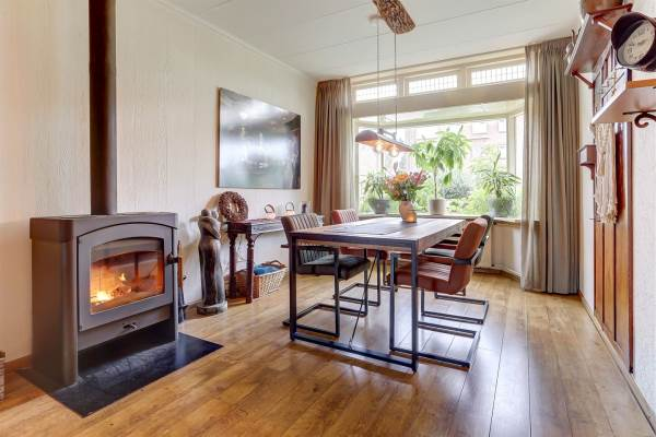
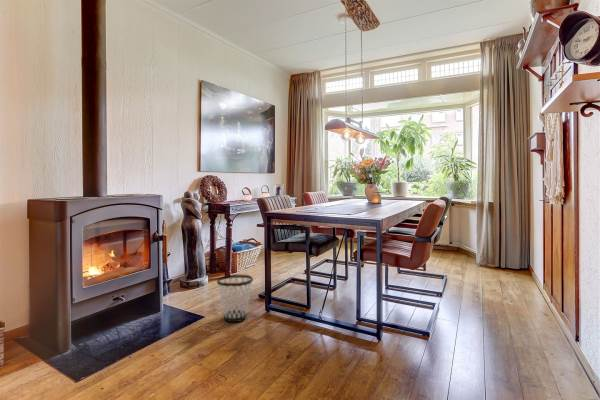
+ wastebasket (235, 298)
